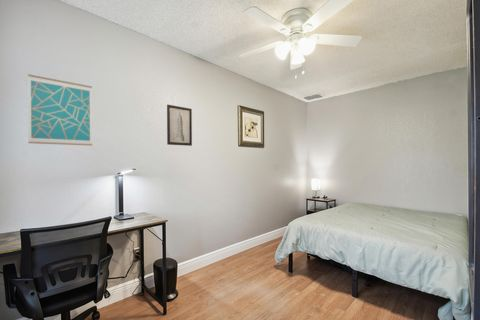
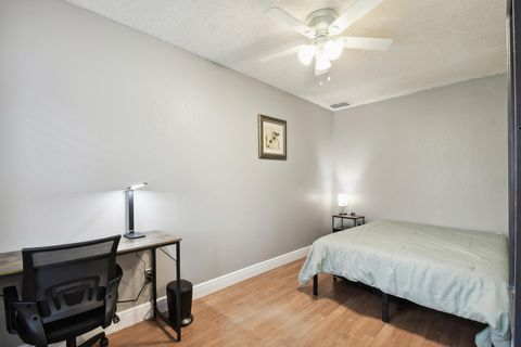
- wall art (62, 112)
- wall art (179, 126)
